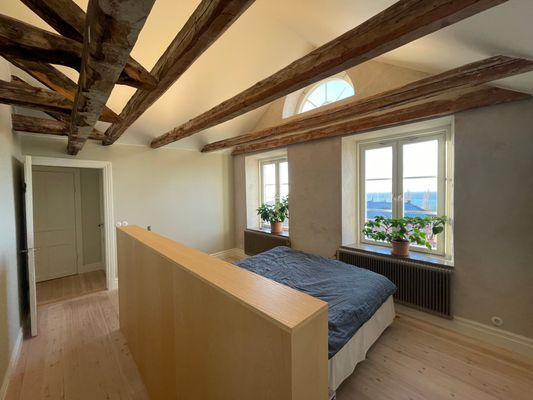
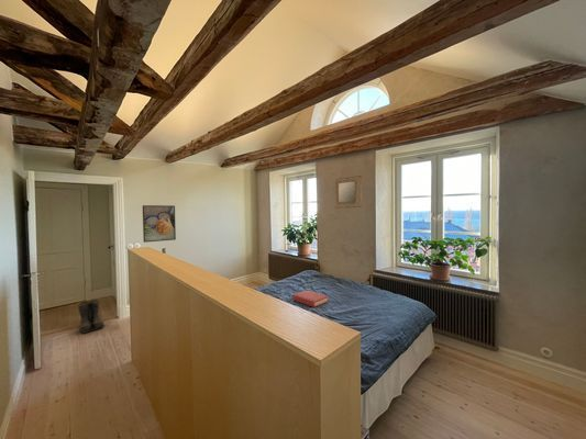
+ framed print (159, 223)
+ home mirror (347, 192)
+ boots (90, 314)
+ hardback book (310, 297)
